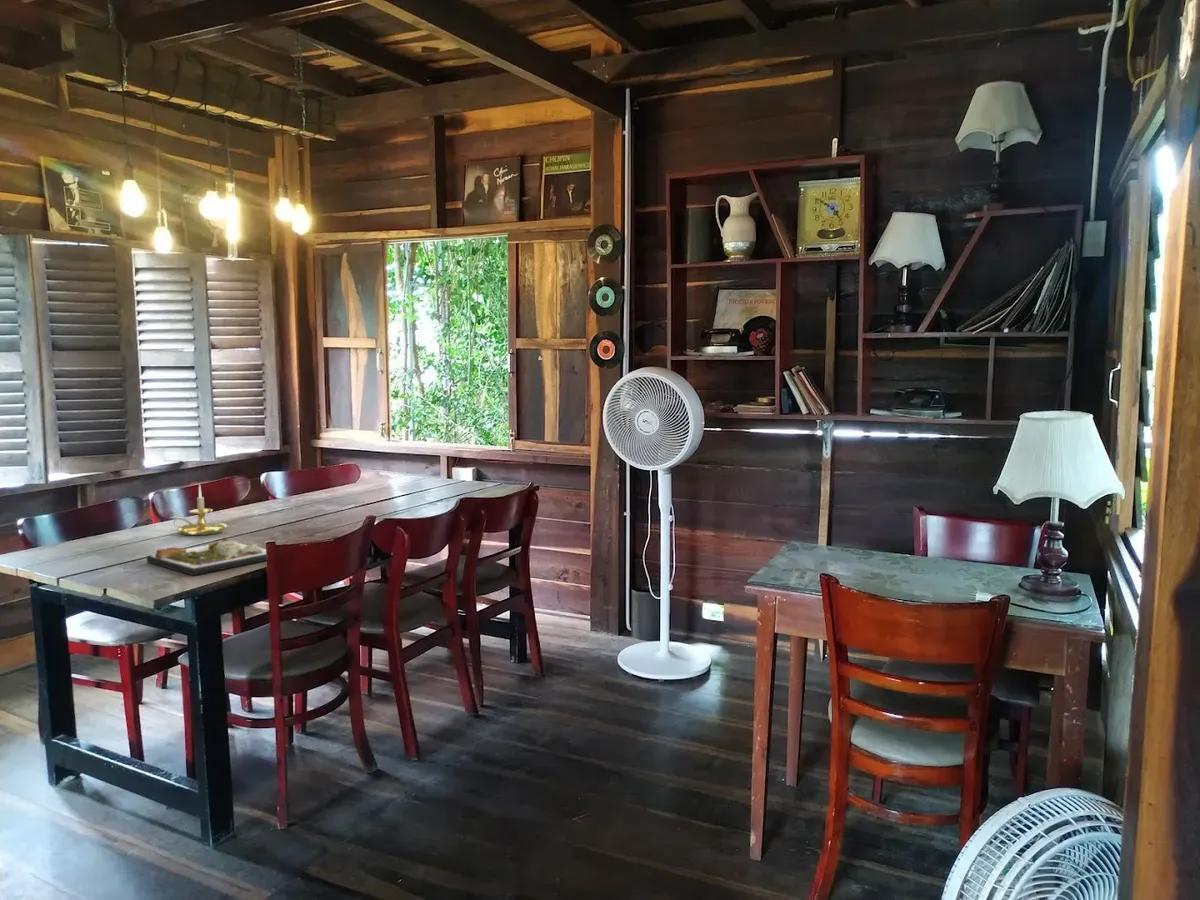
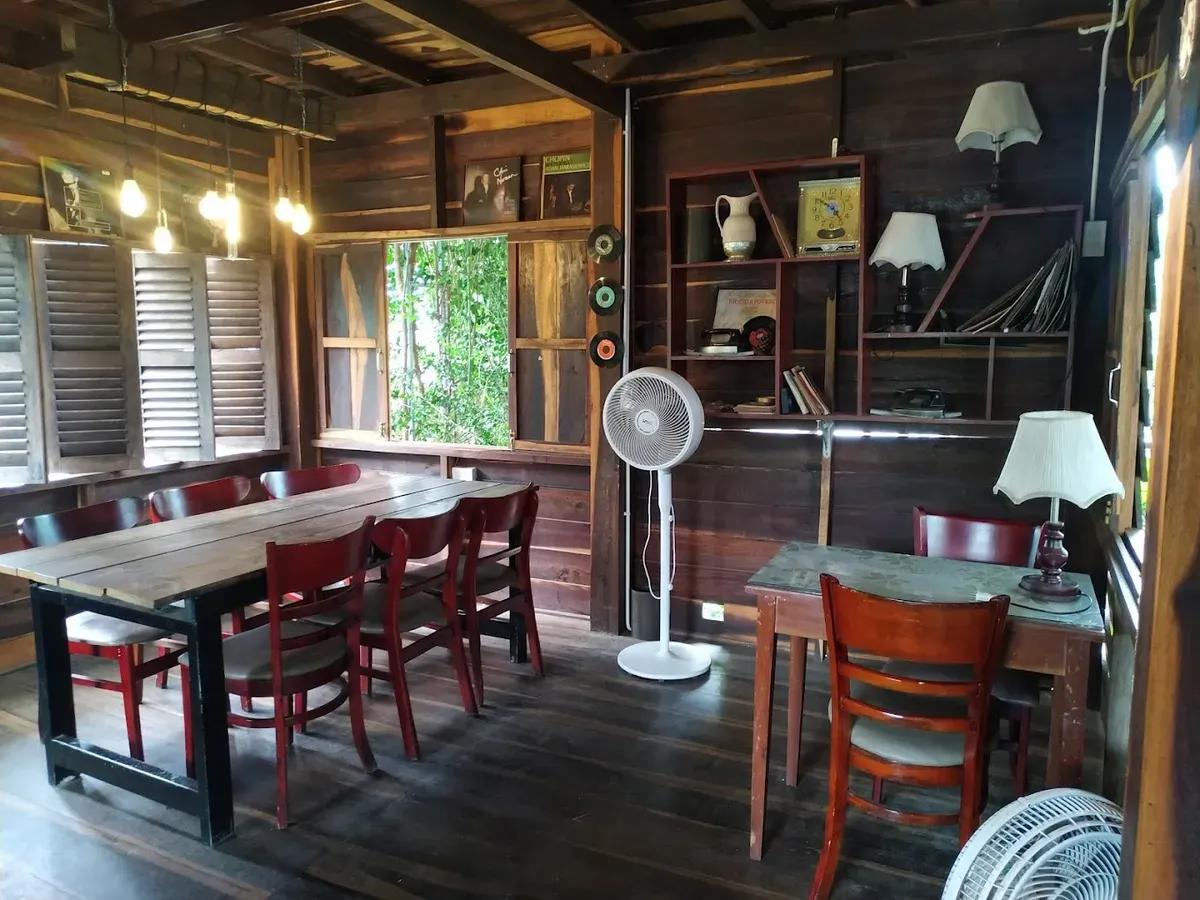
- candle holder (197, 509)
- dinner plate (213, 552)
